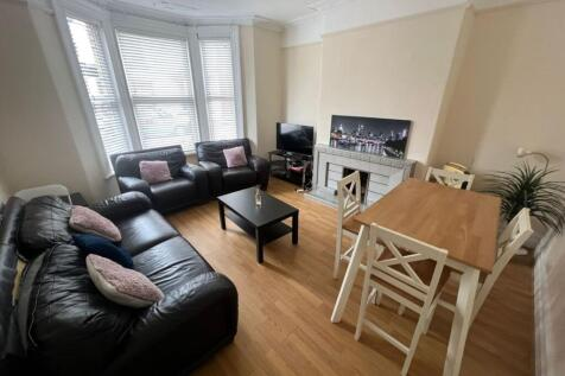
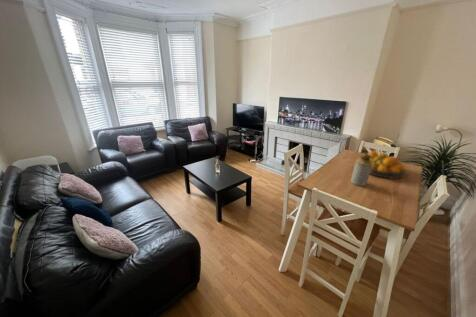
+ bottle (362, 168)
+ fruit bowl (381, 162)
